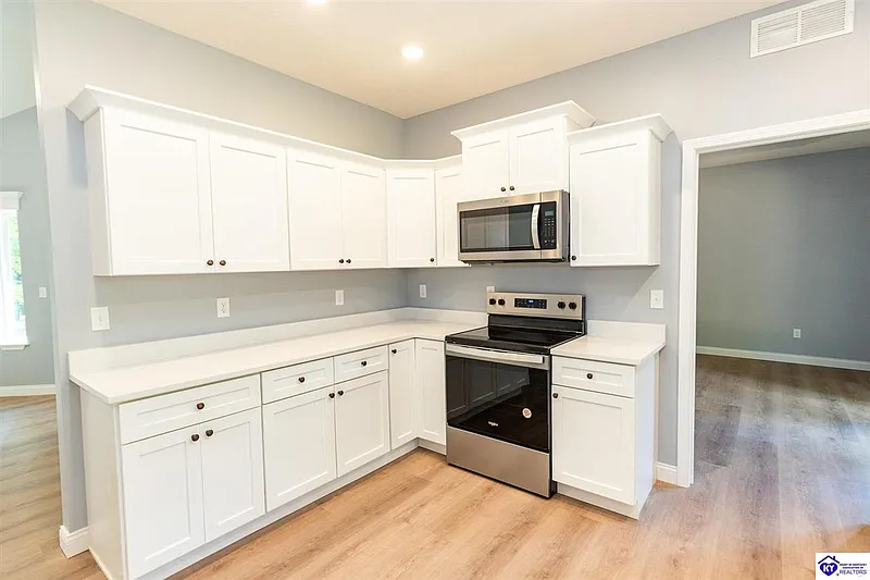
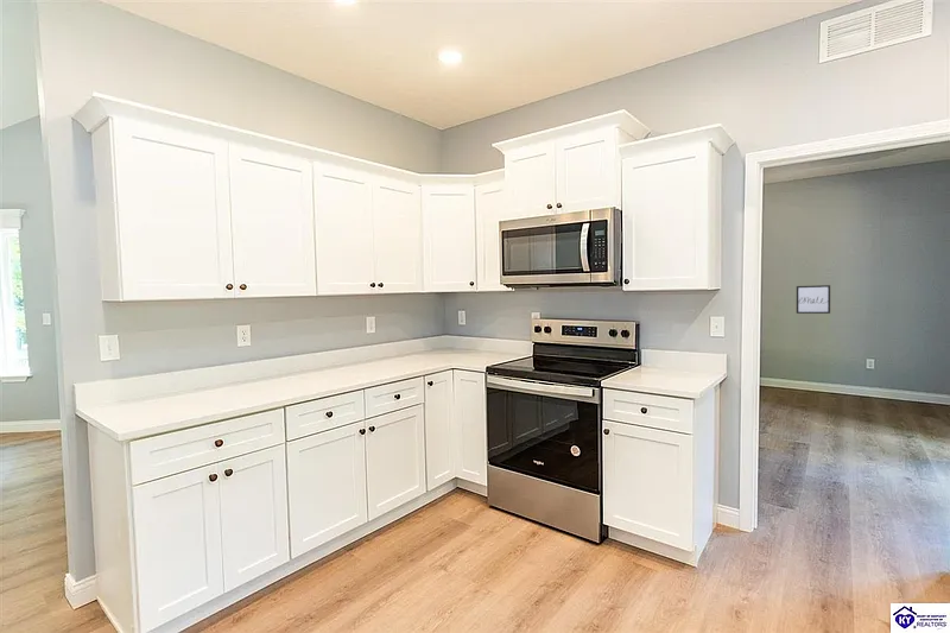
+ wall art (812, 299)
